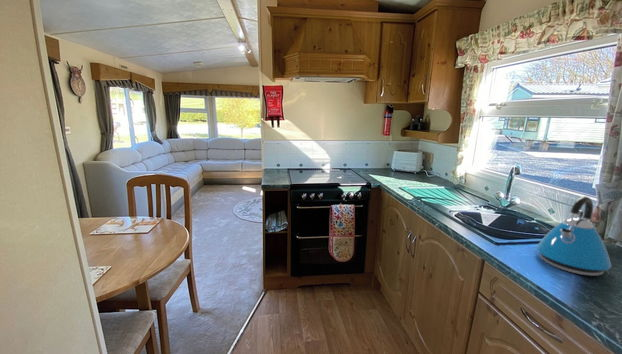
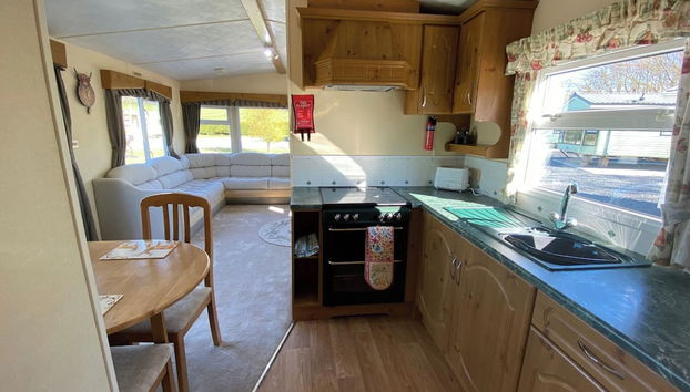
- kettle (577, 230)
